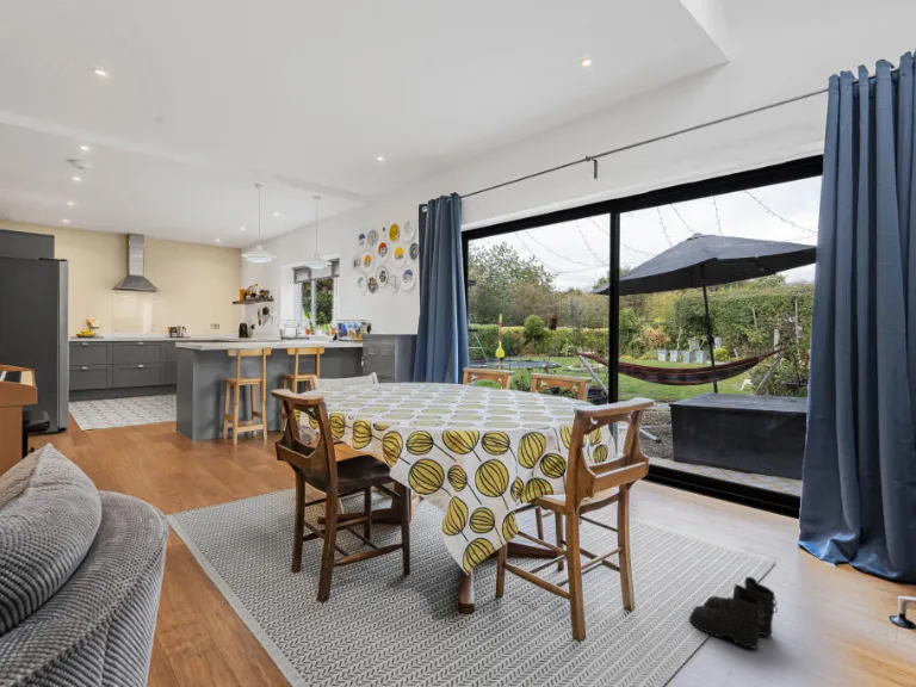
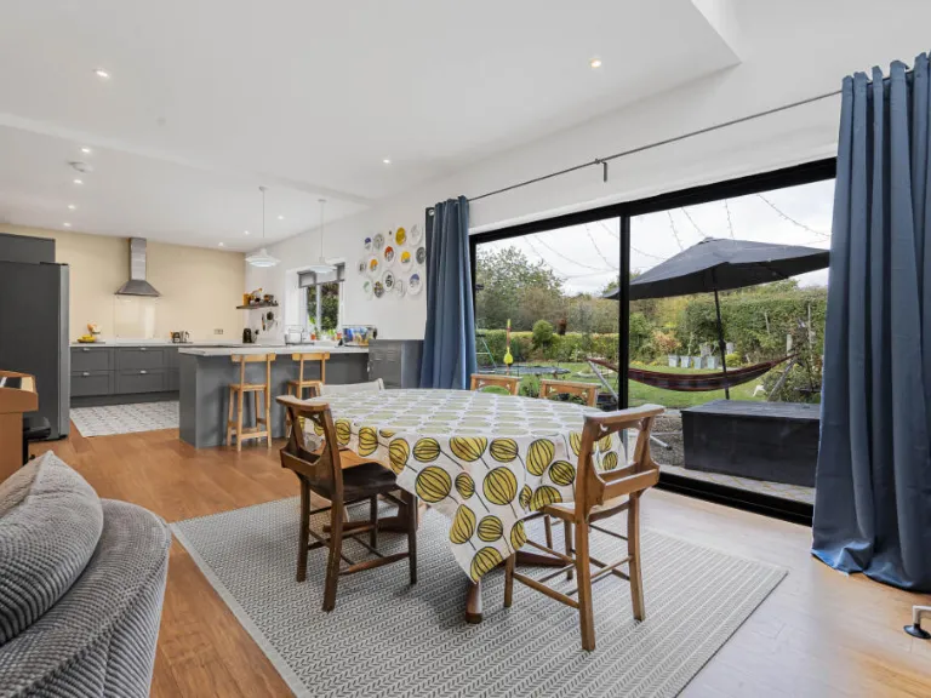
- boots (731, 602)
